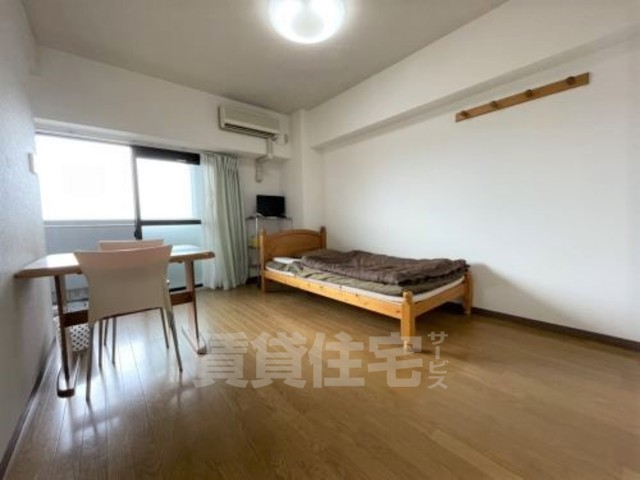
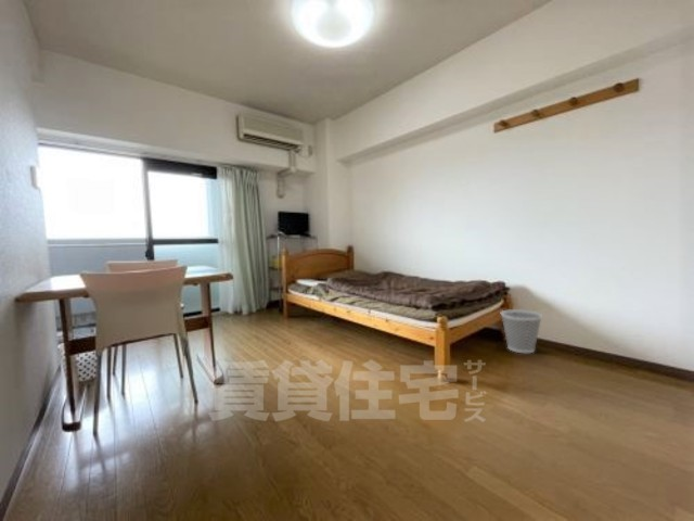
+ wastebasket (520, 331)
